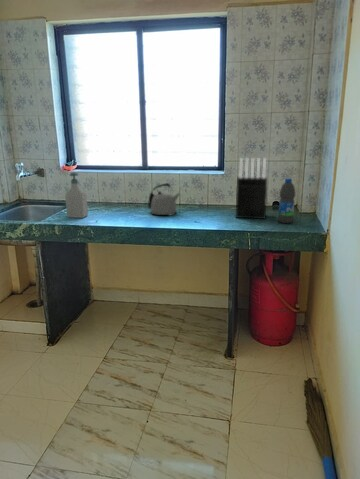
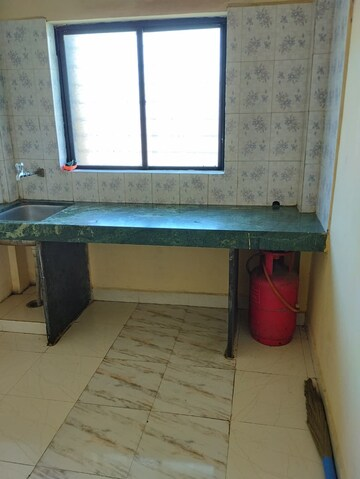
- soap bottle (76, 194)
- kettle (164, 198)
- knife block (251, 188)
- water bottle (287, 200)
